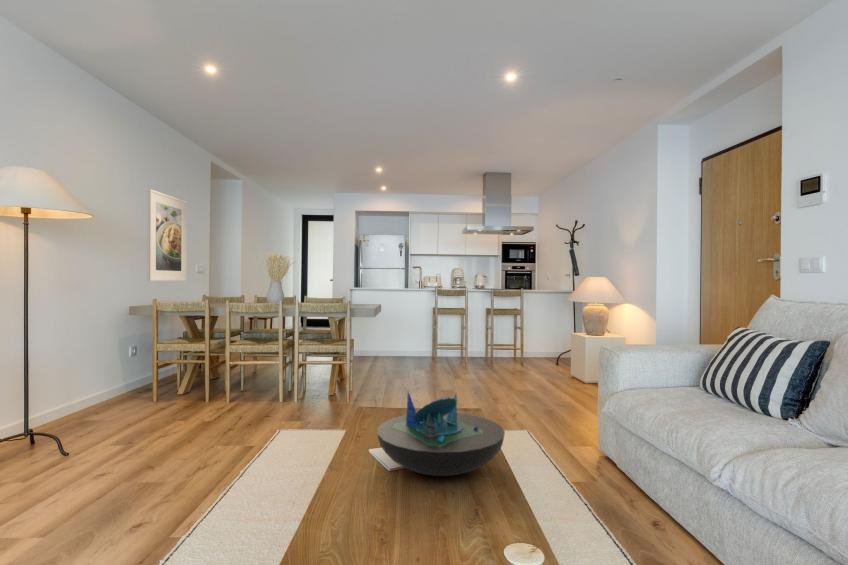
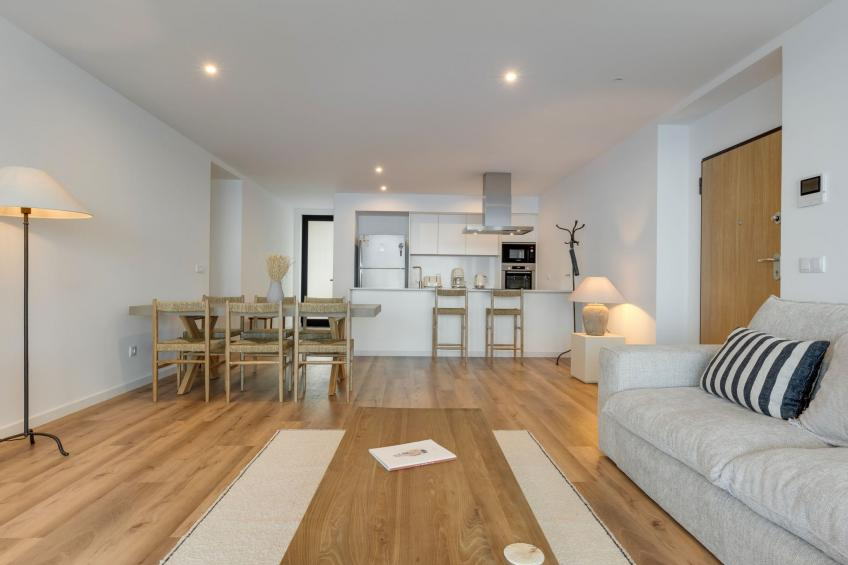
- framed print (168, 238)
- decorative bowl (440, 430)
